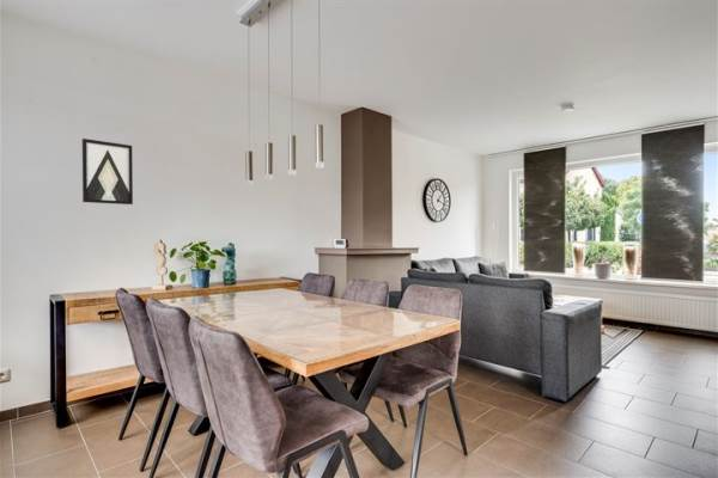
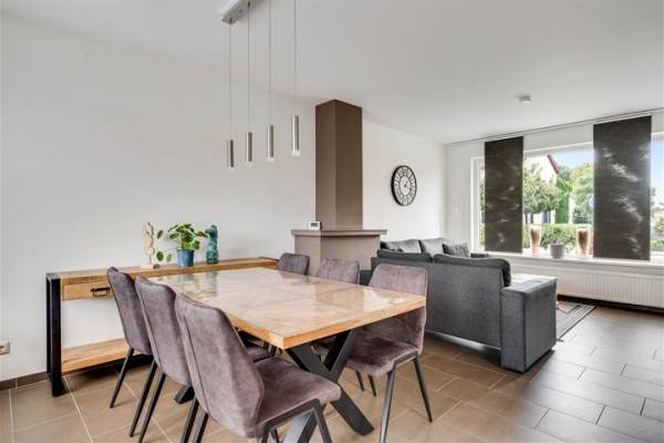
- wall art (108, 172)
